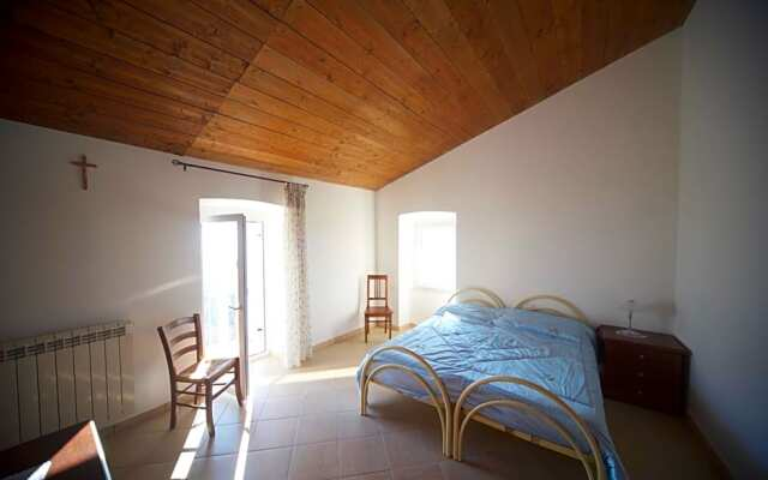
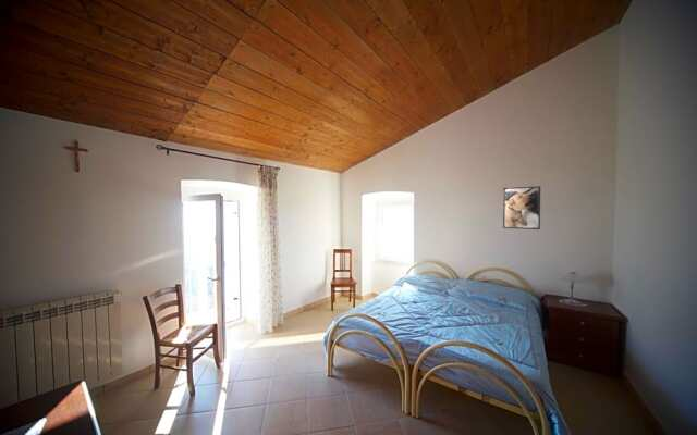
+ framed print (521, 208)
